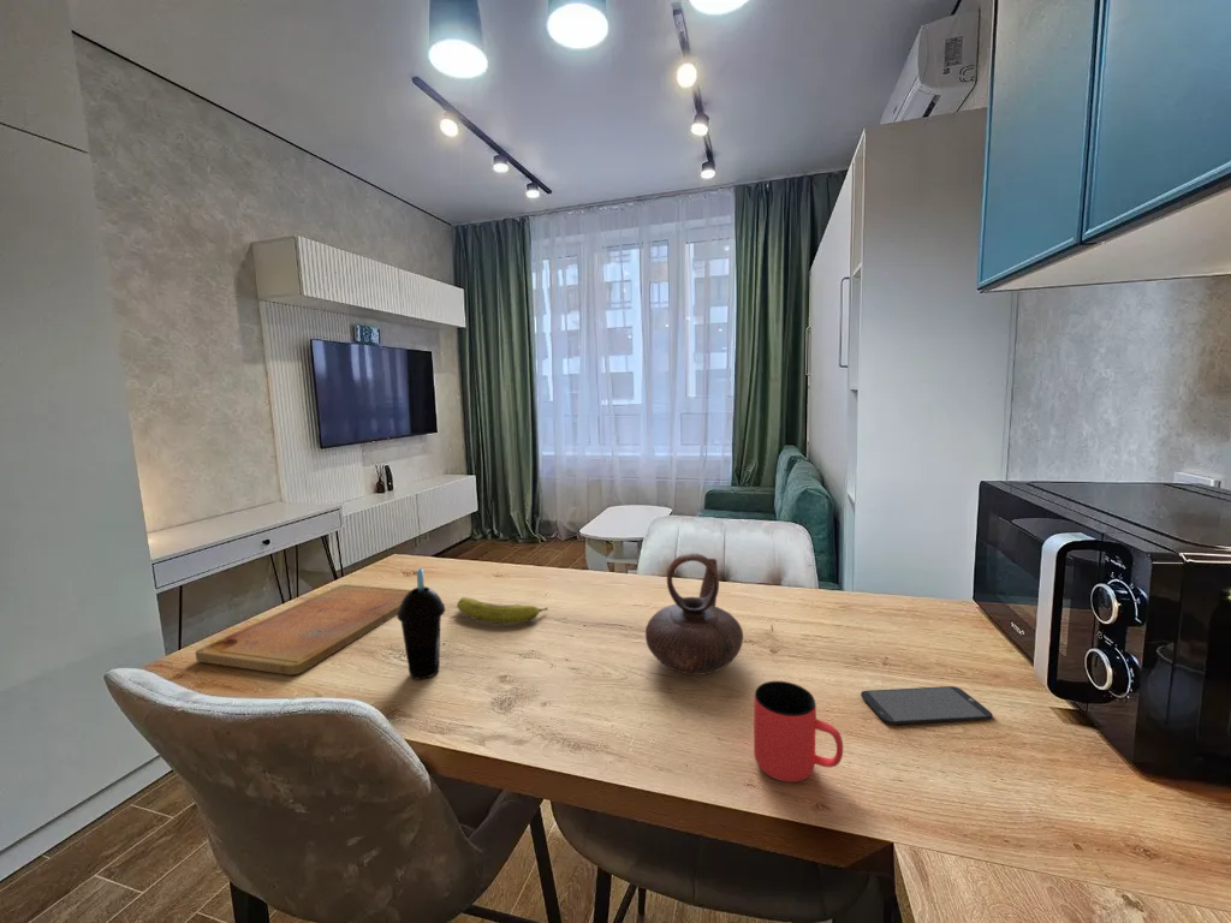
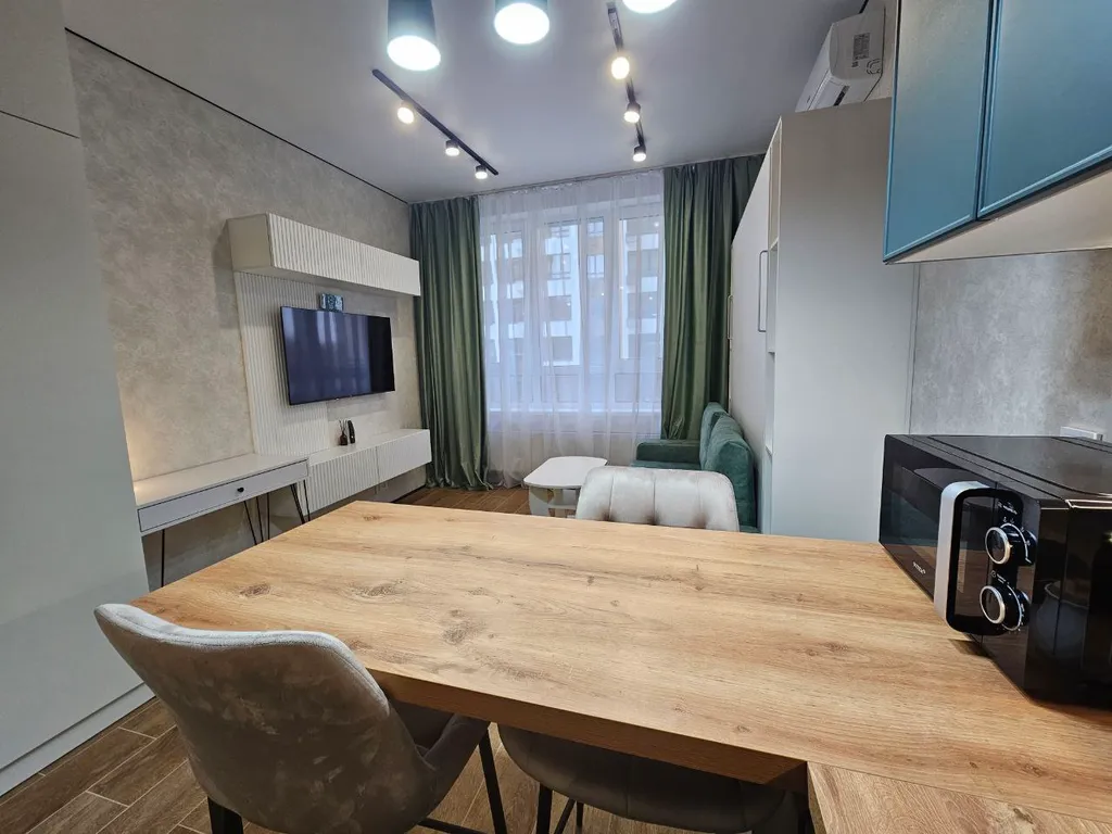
- cup (797, 734)
- cup (422, 621)
- cutting board (323, 620)
- fruit (495, 607)
- smartphone (923, 703)
- teapot (696, 601)
